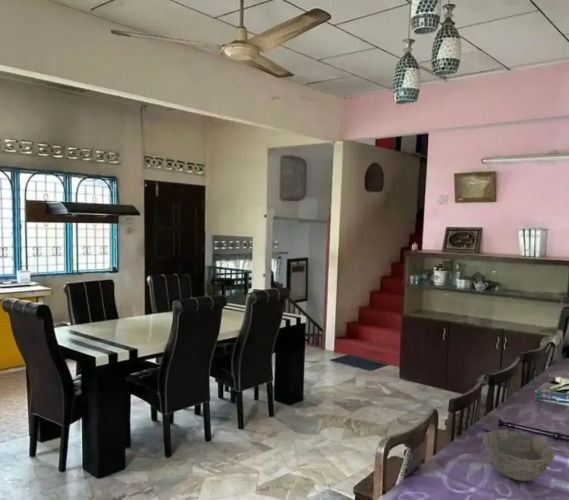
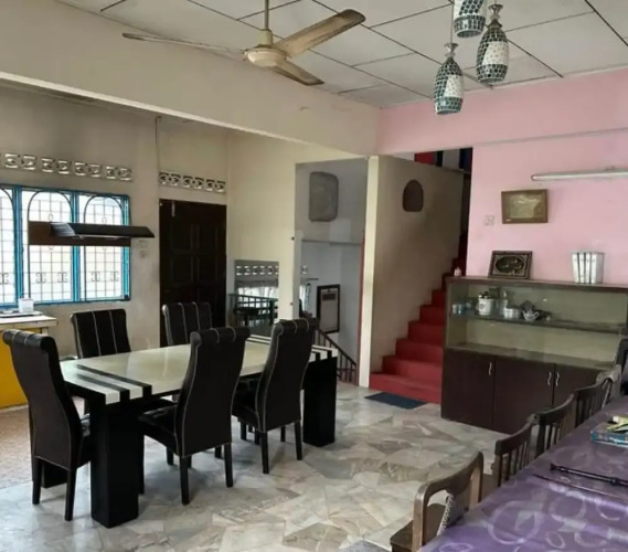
- bowl (517, 459)
